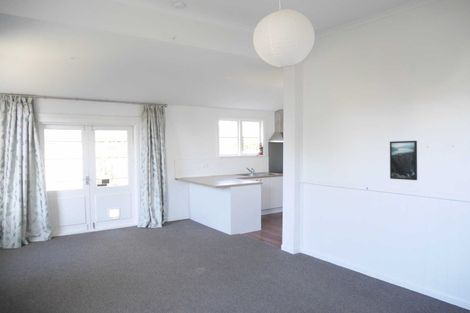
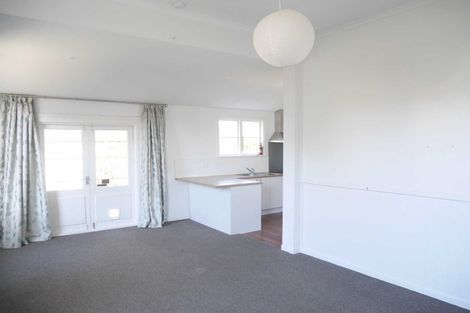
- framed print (403, 160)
